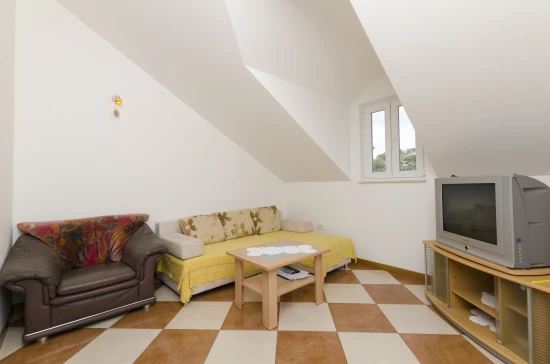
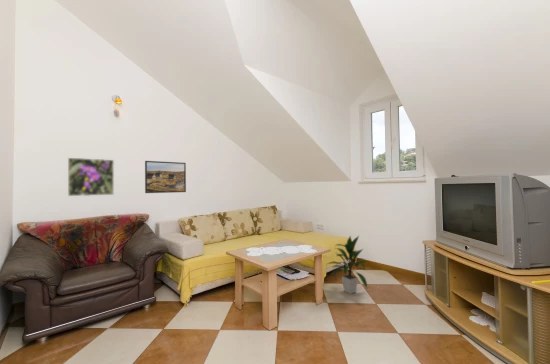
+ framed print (91, 177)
+ indoor plant (349, 264)
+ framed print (166, 177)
